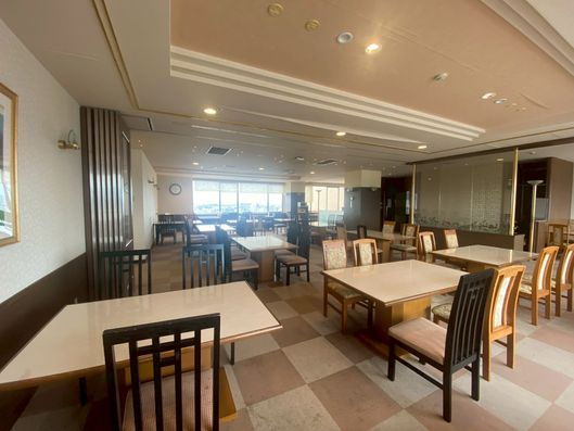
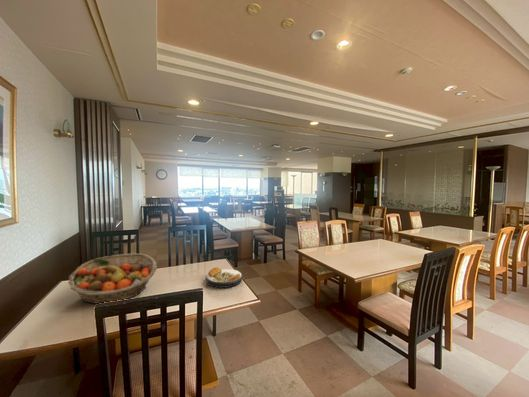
+ plate (224, 276)
+ fruit basket (116, 276)
